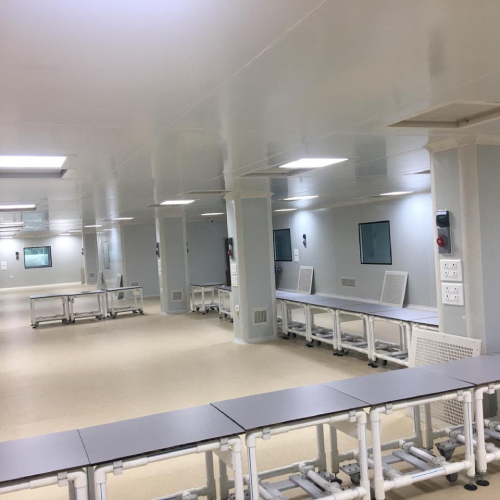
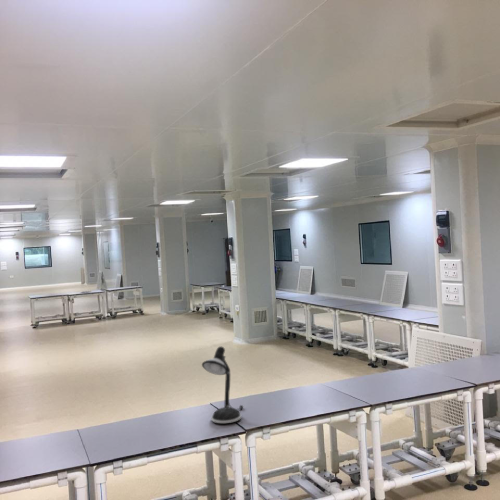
+ desk lamp (225, 381)
